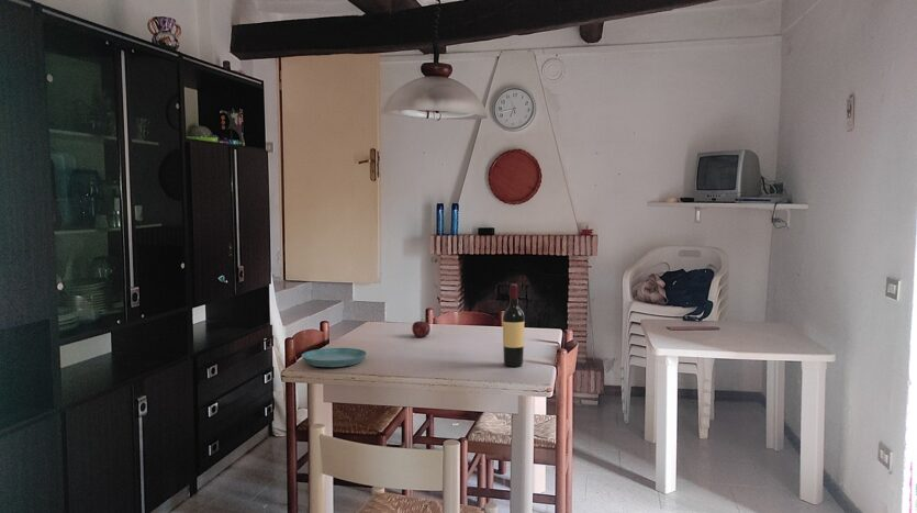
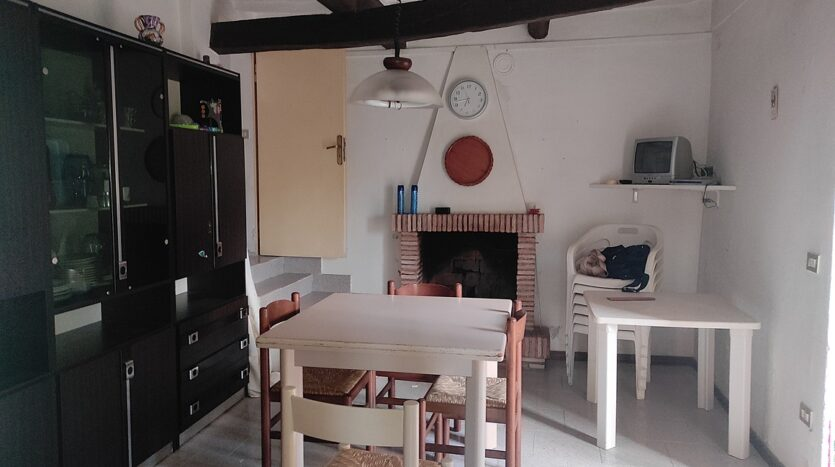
- apple (421, 327)
- saucer (334, 357)
- wine bottle (513, 324)
